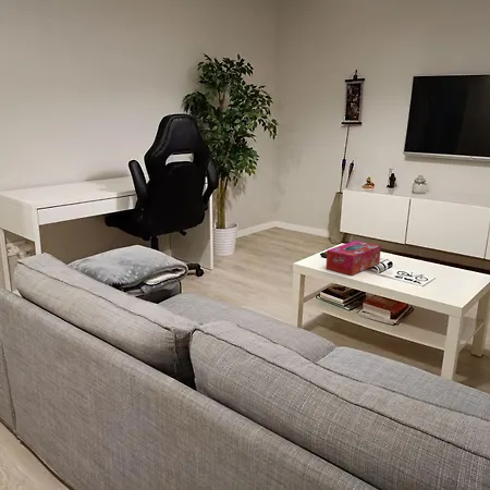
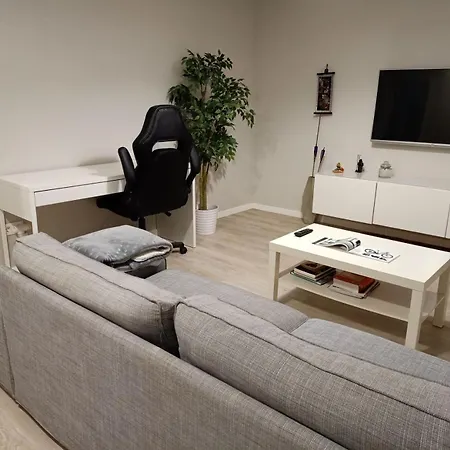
- tissue box (354, 257)
